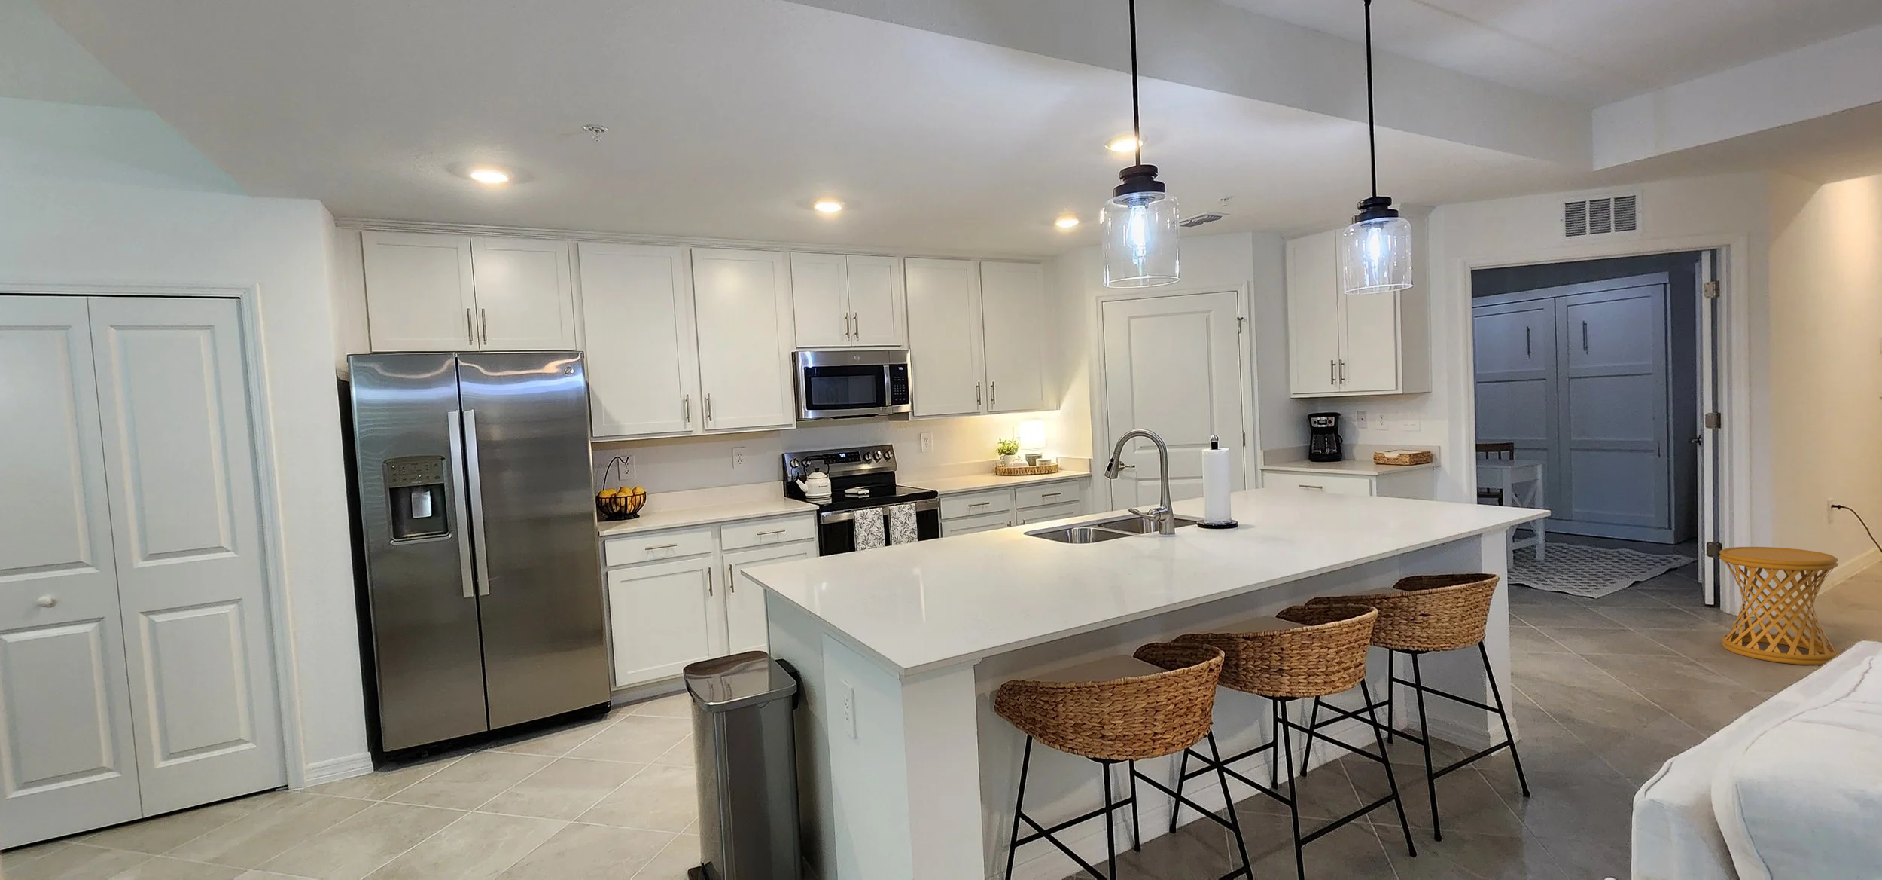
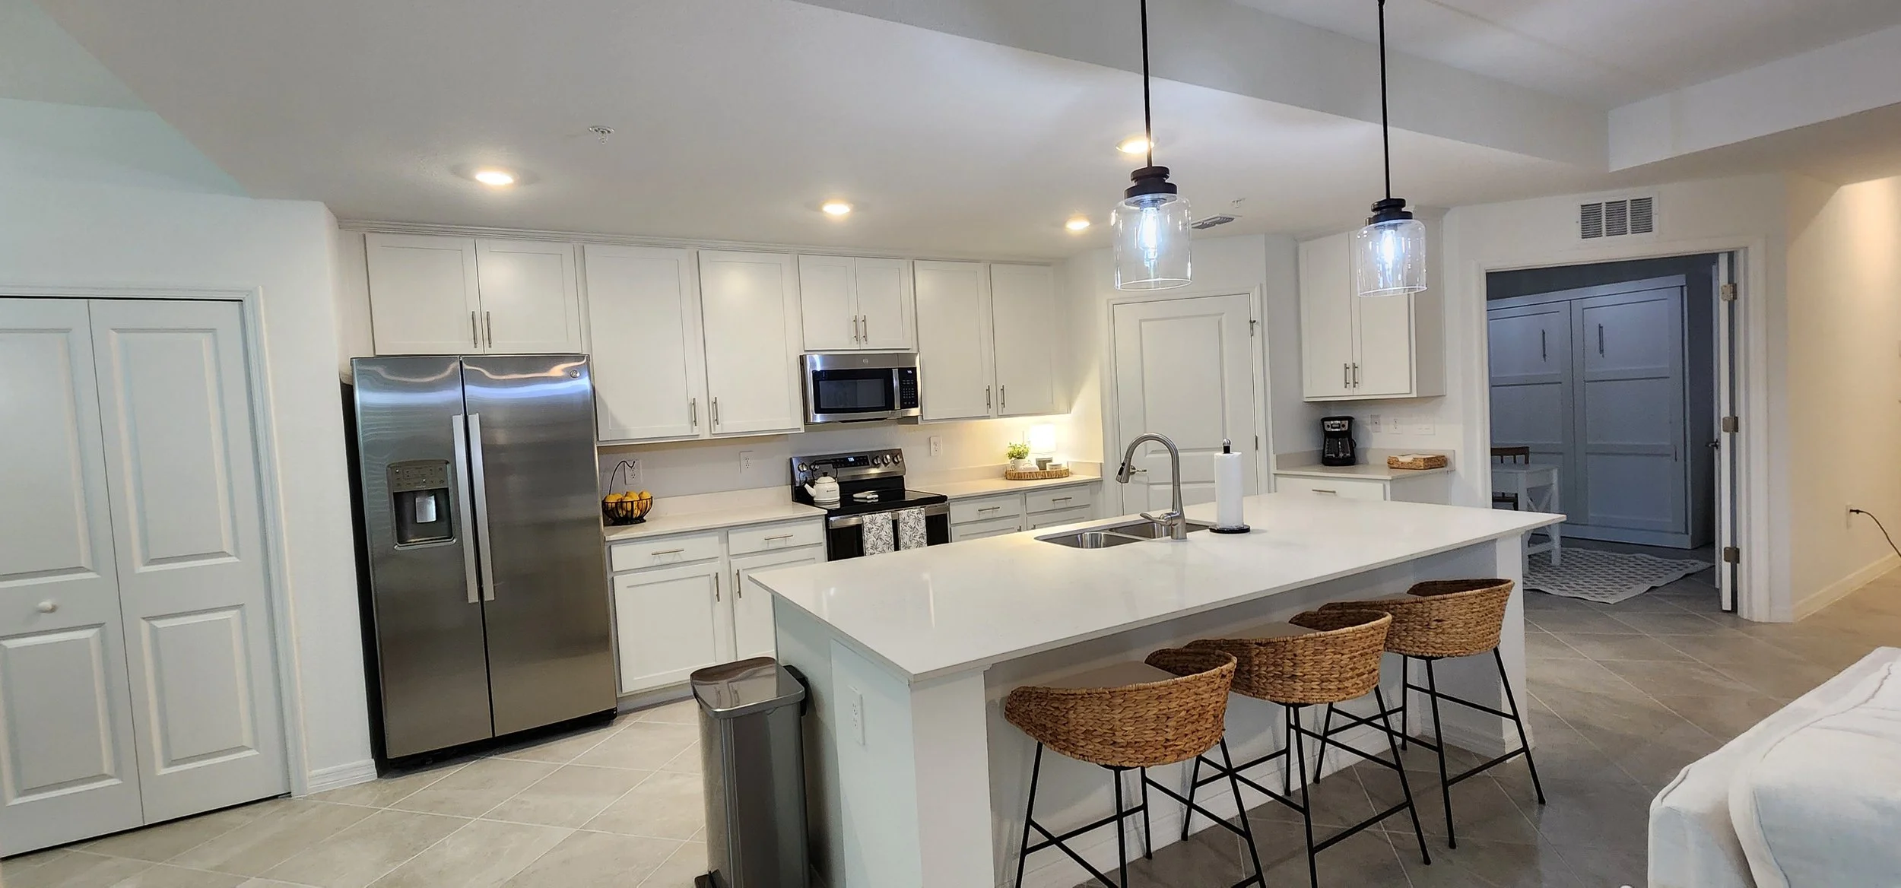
- side table (1778, 603)
